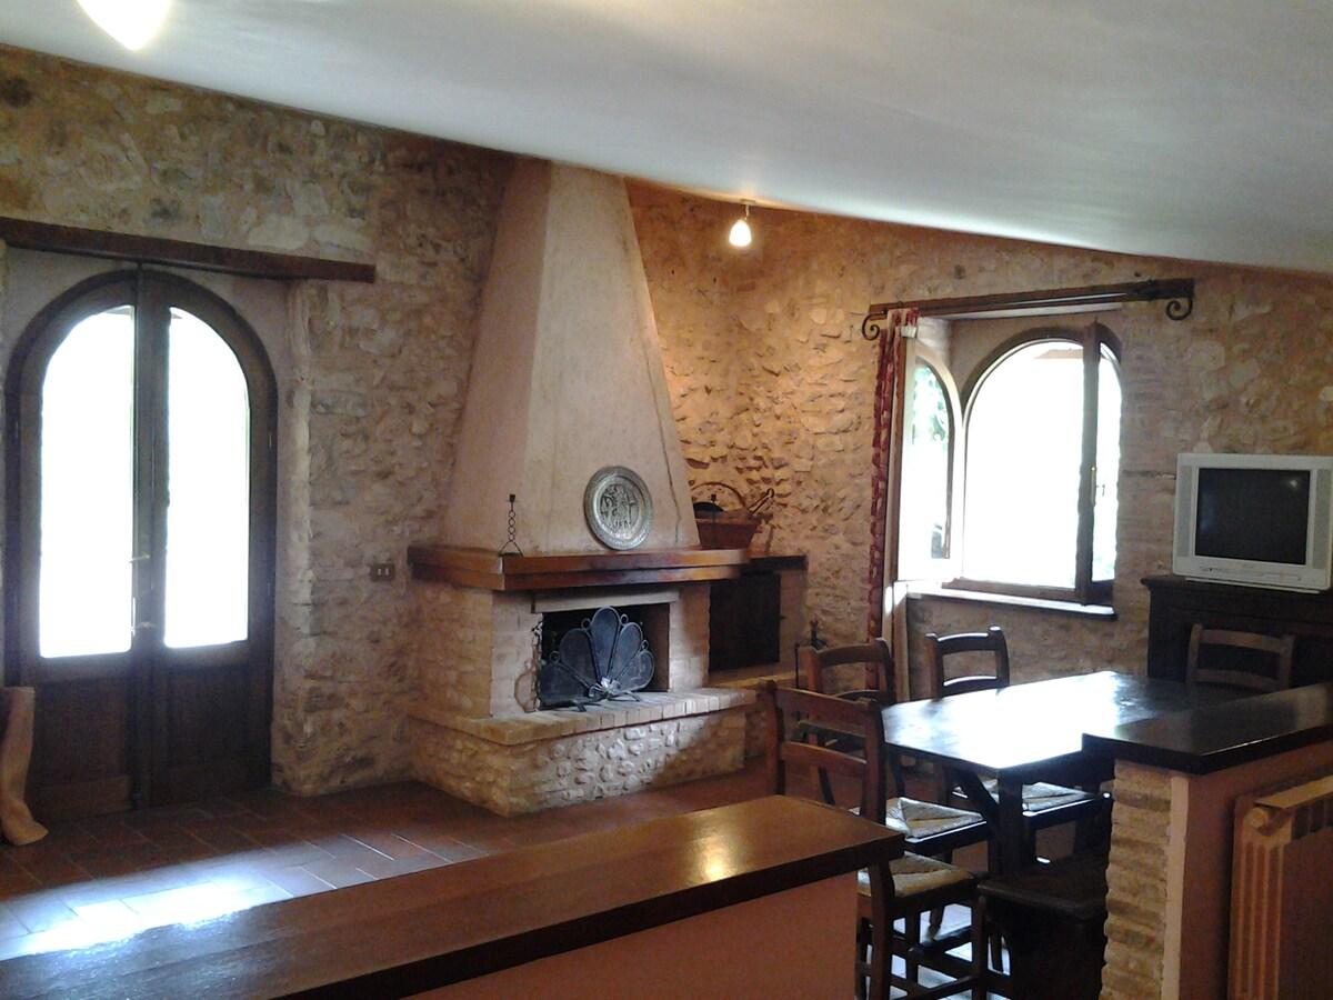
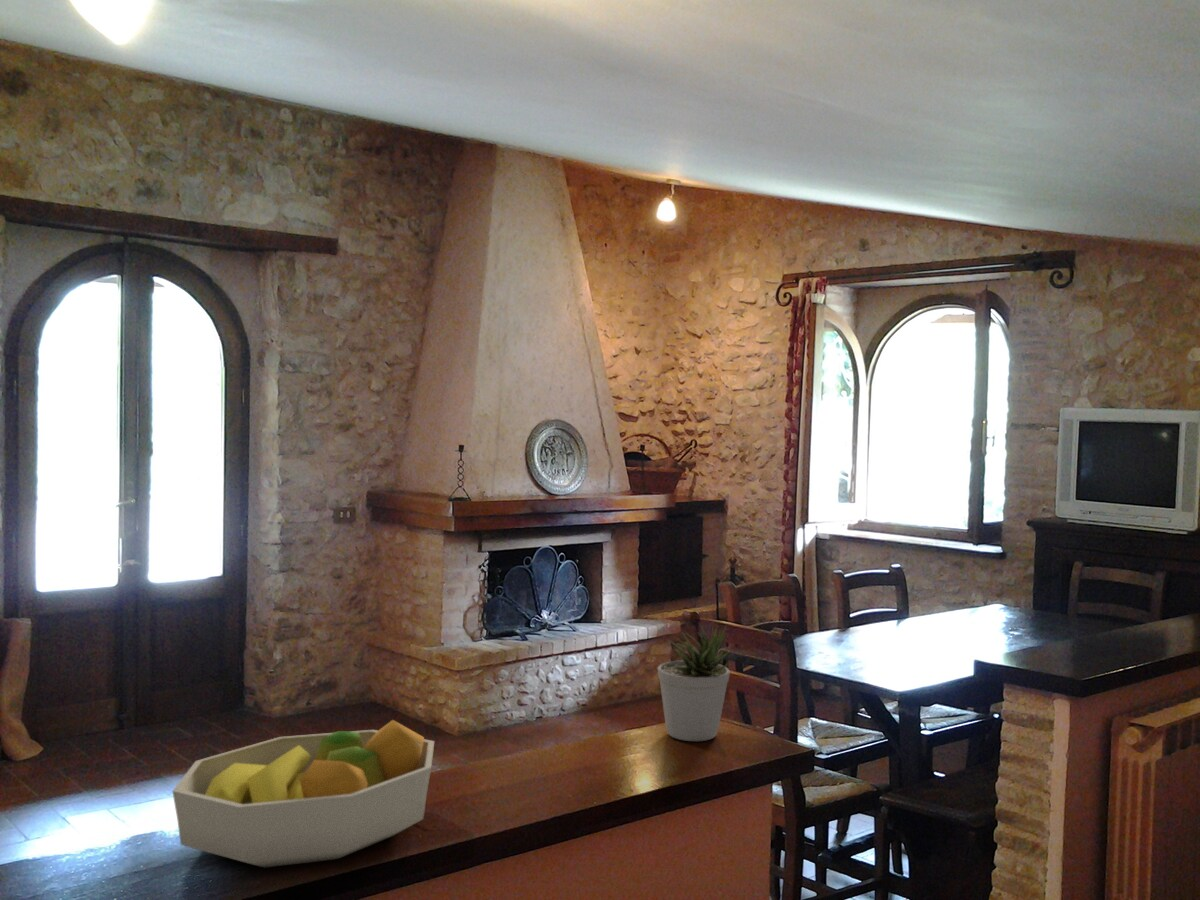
+ fruit bowl (313, 783)
+ potted plant (694, 678)
